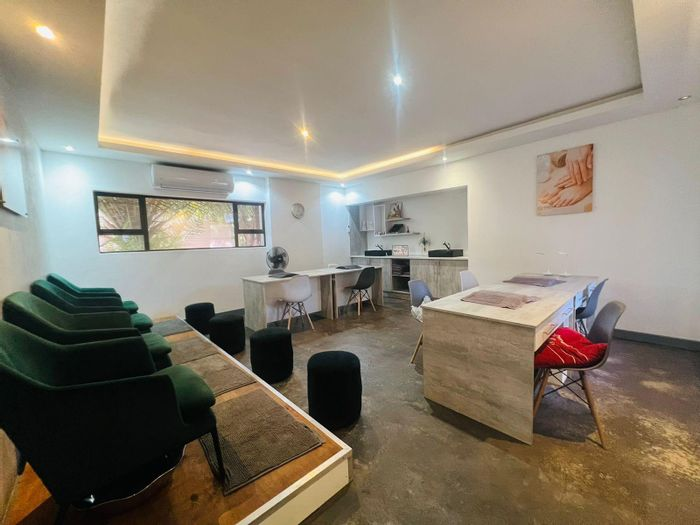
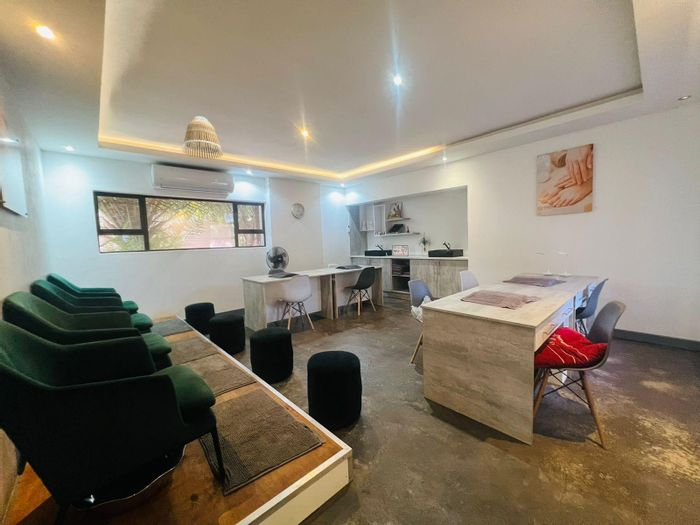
+ lamp shade (201, 135)
